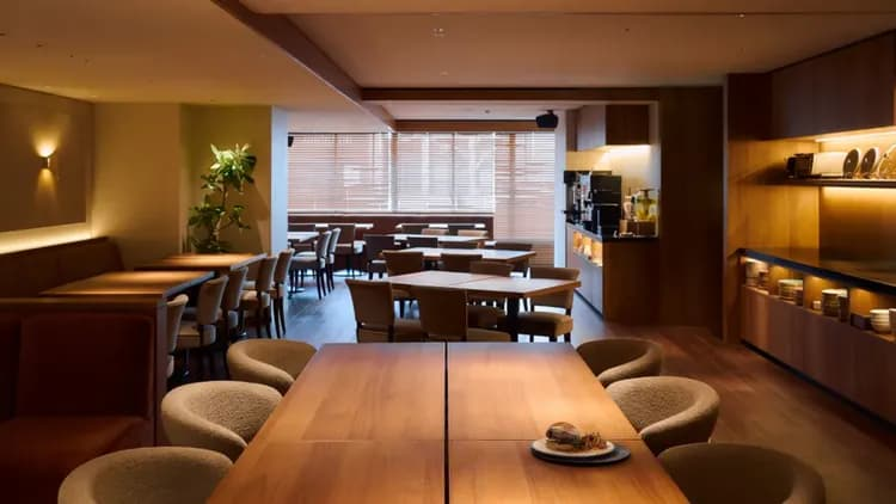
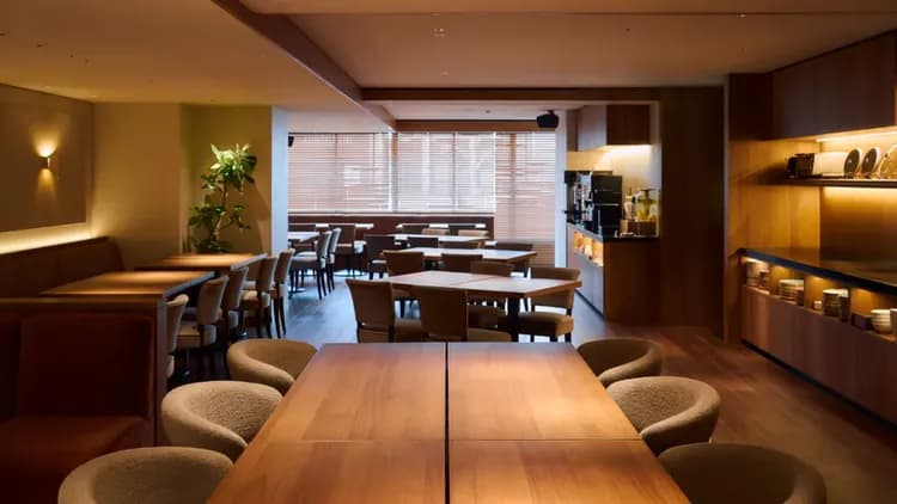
- plate (579, 436)
